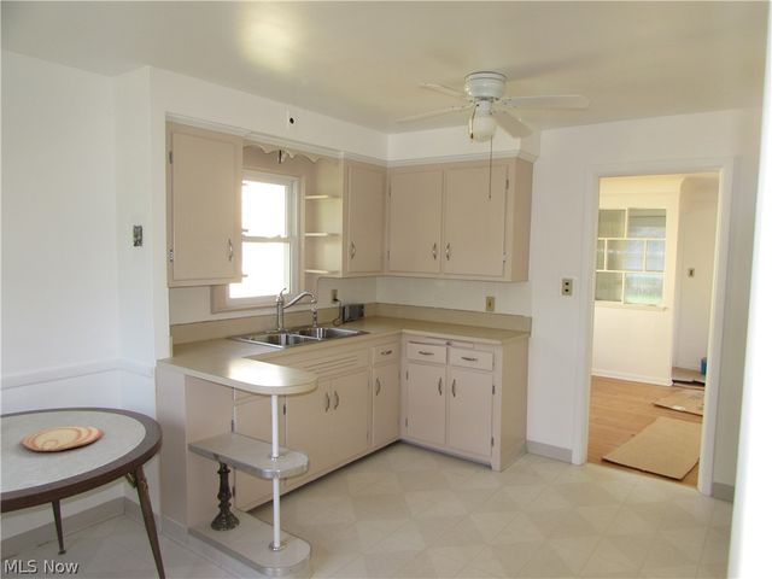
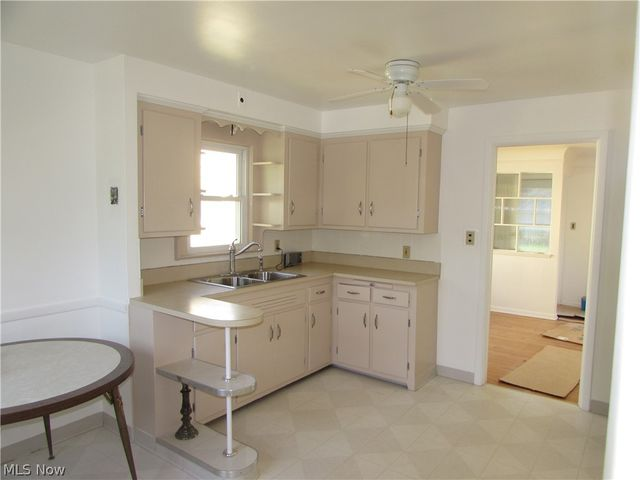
- plate (63, 434)
